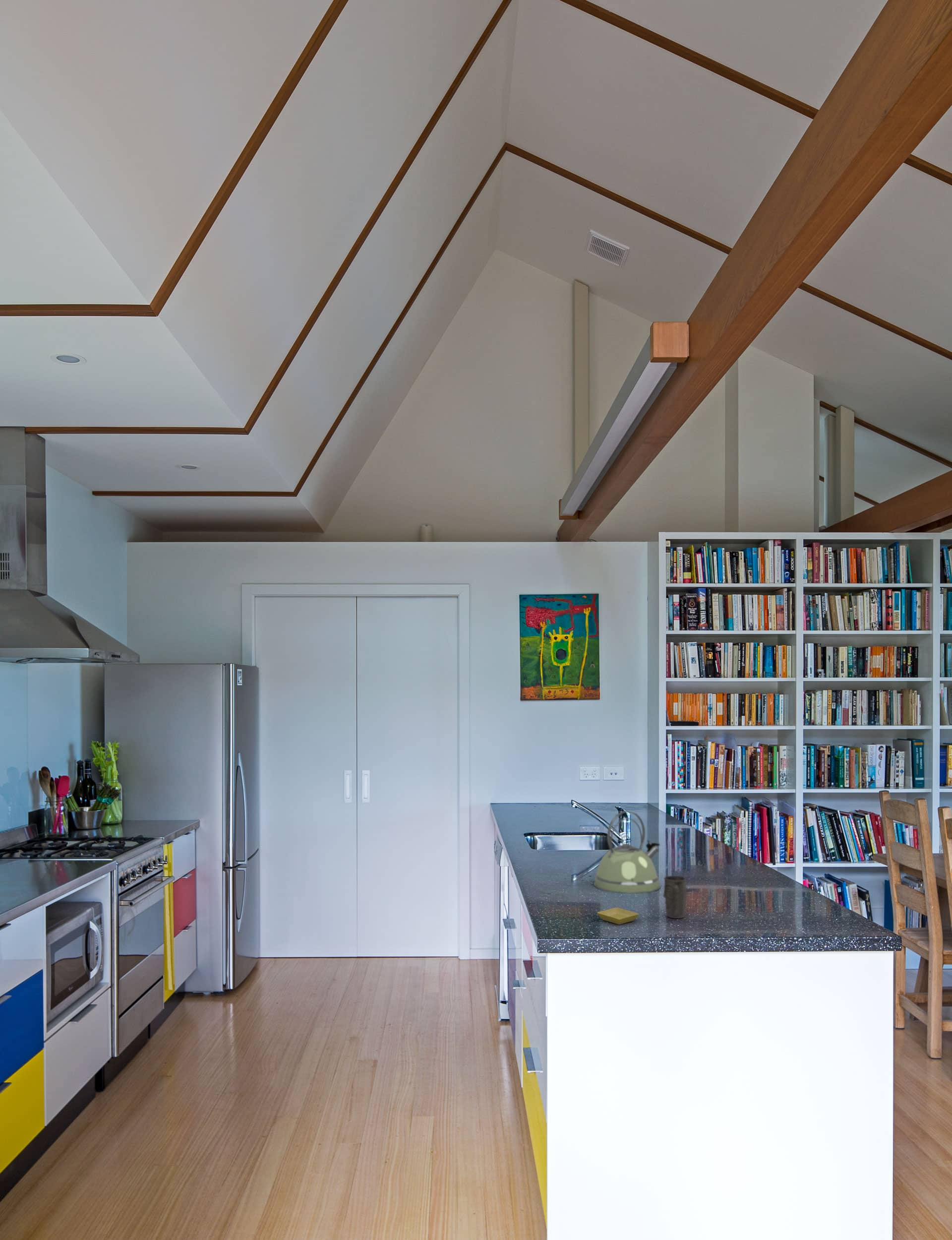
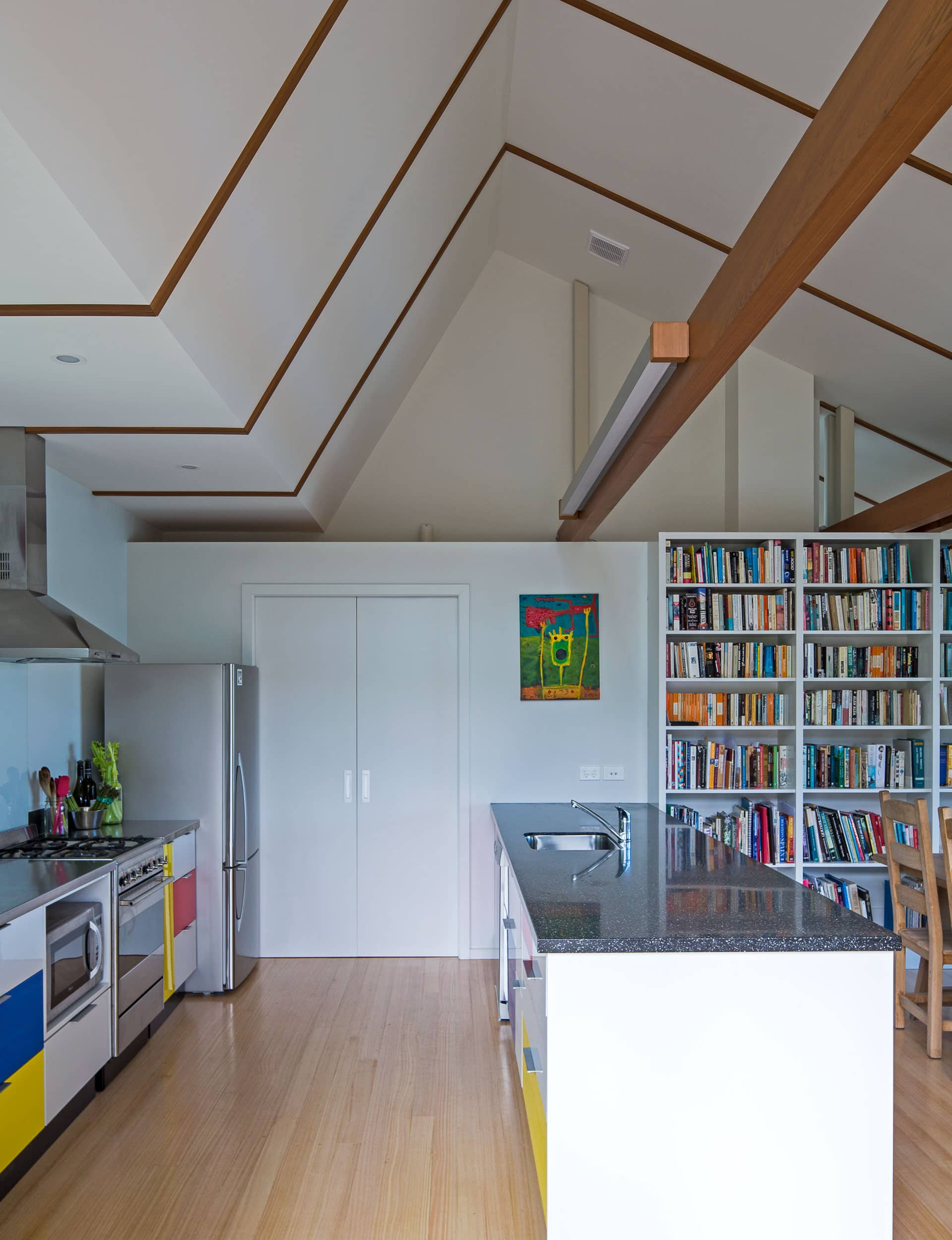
- saucer (618, 917)
- kettle (630, 847)
- mug (675, 898)
